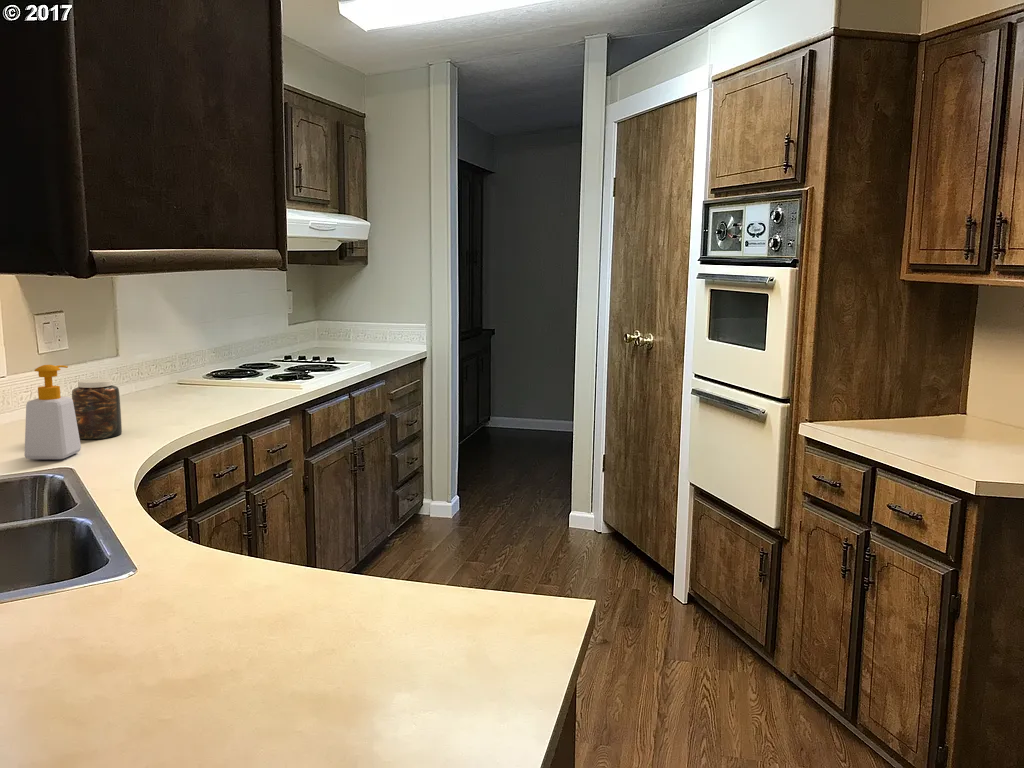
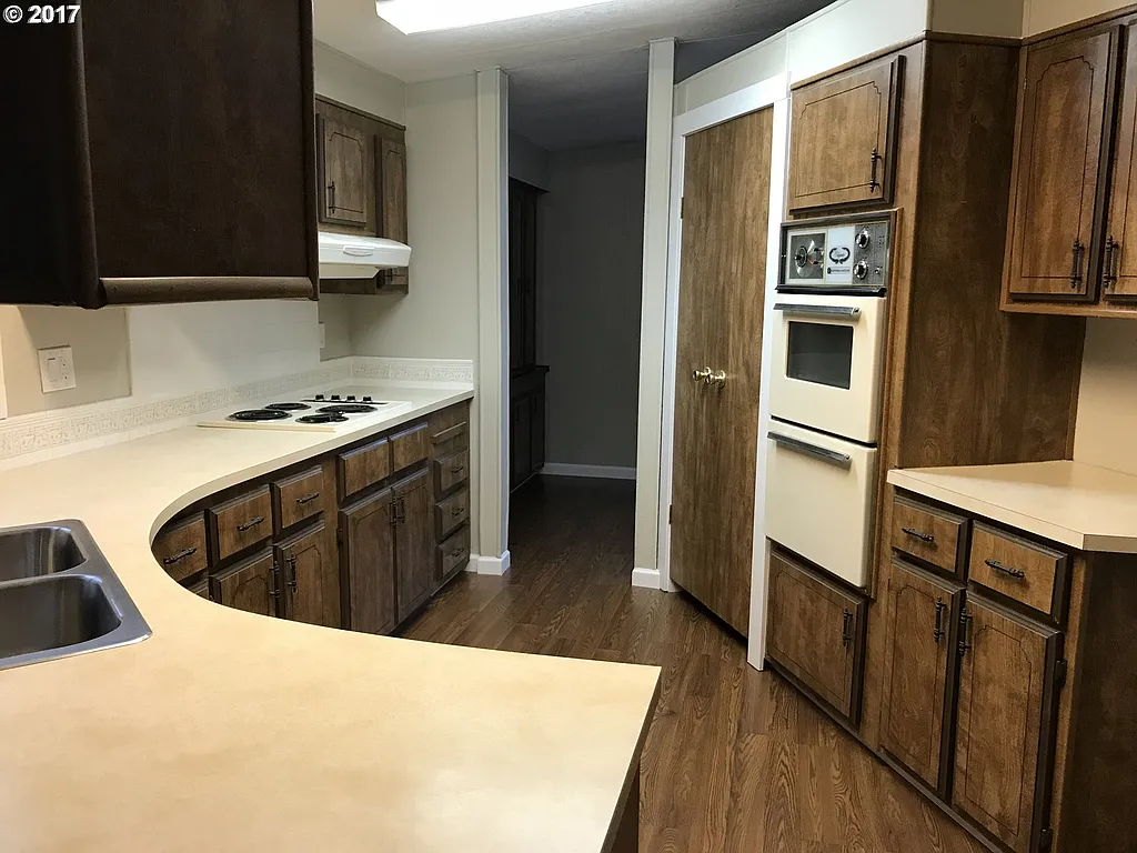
- soap bottle (55, 409)
- jar (96, 407)
